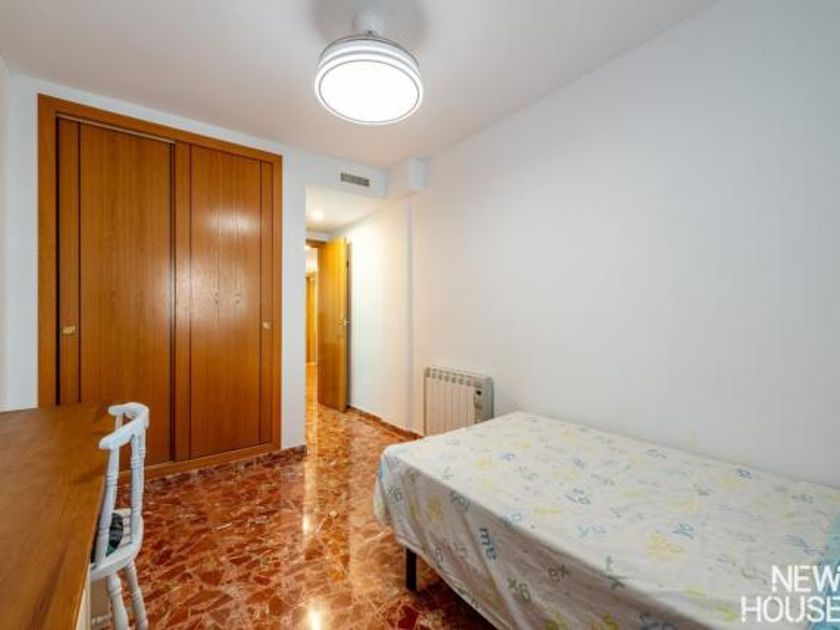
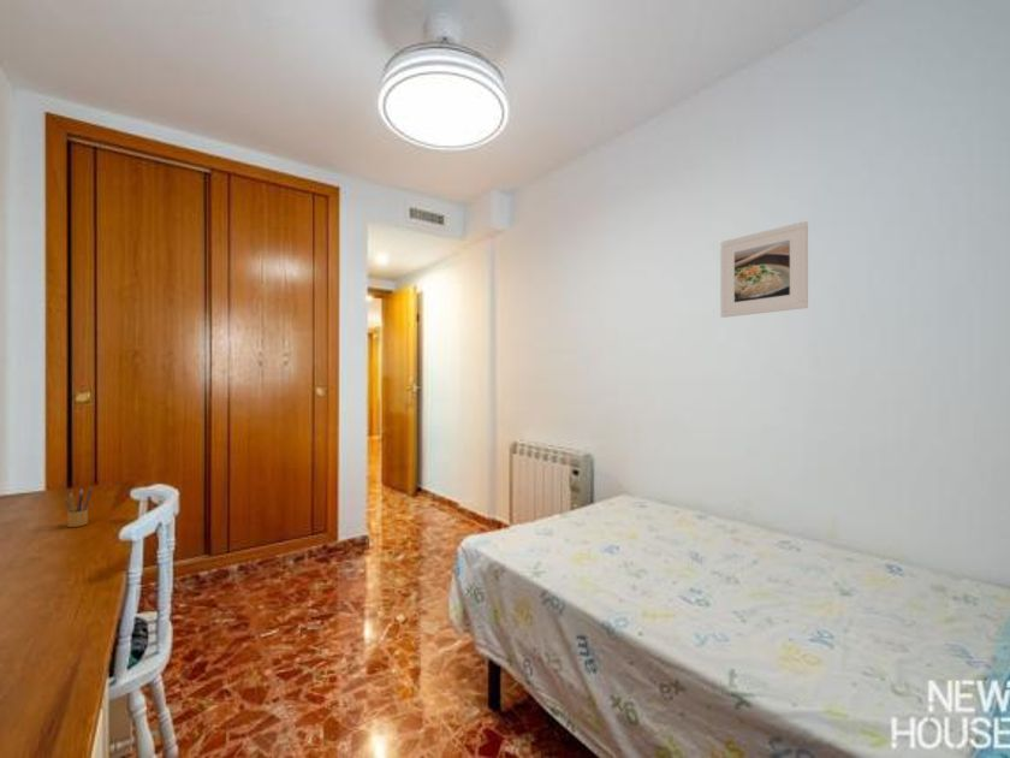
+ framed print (761, 272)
+ pencil box (78, 507)
